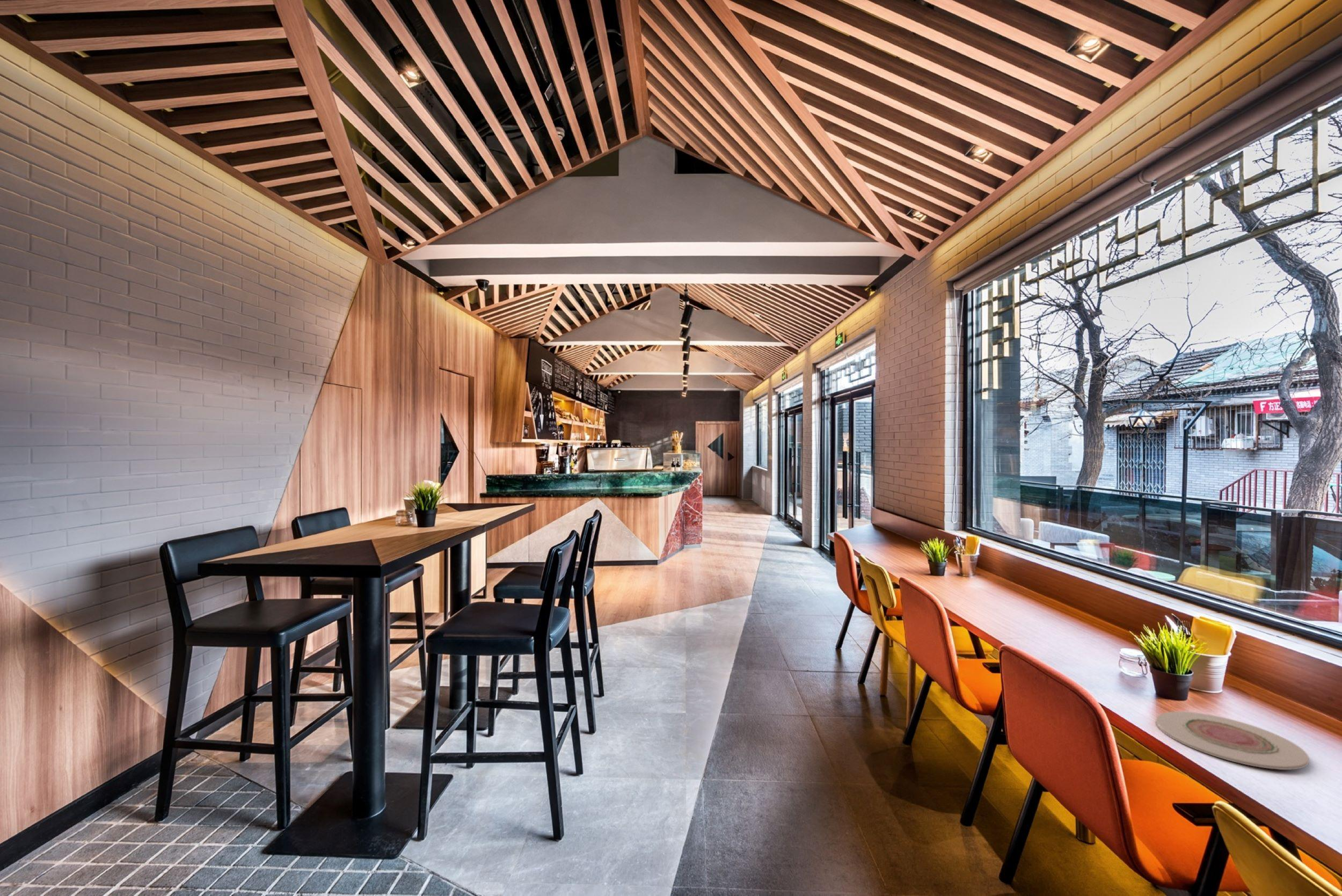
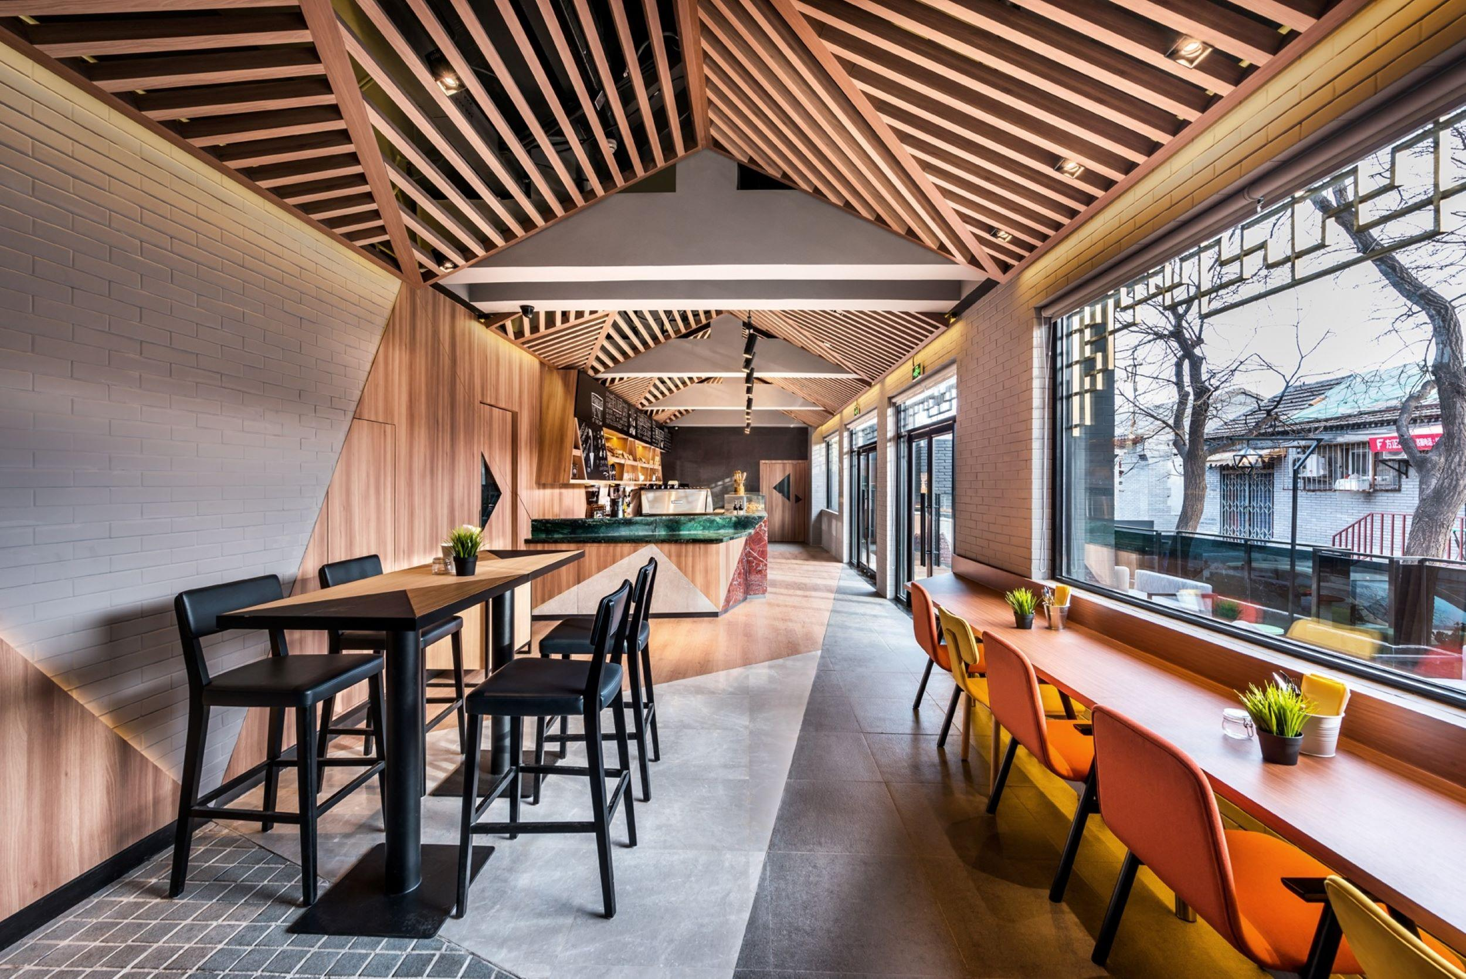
- plate (1227, 737)
